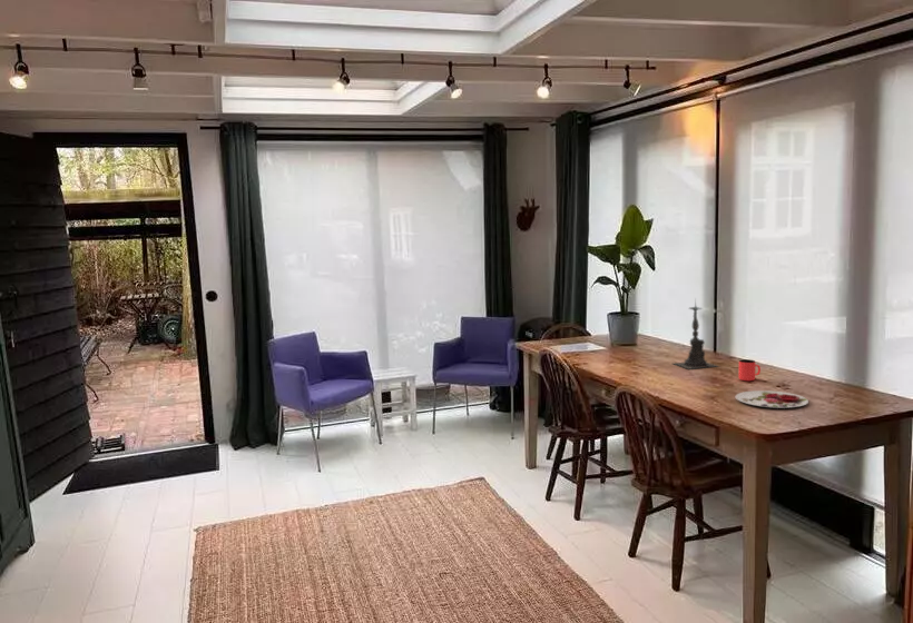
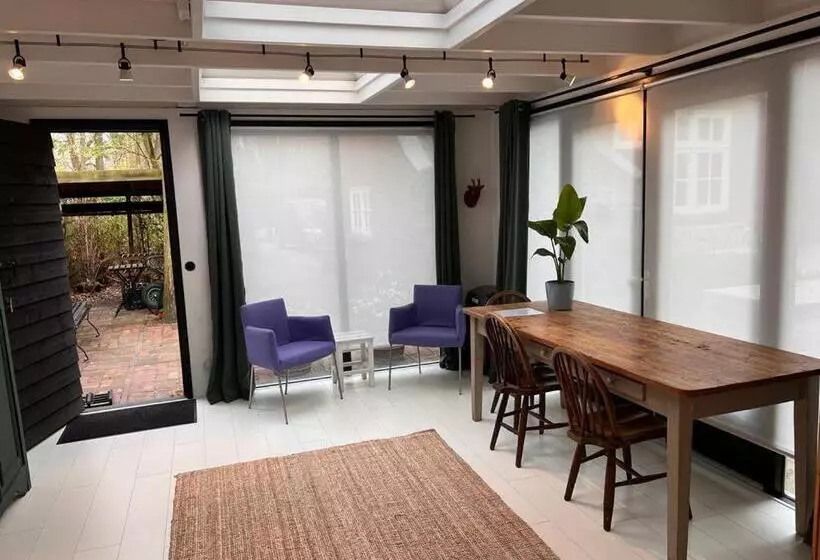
- plate (770, 398)
- cup (749, 369)
- candle holder (695, 332)
